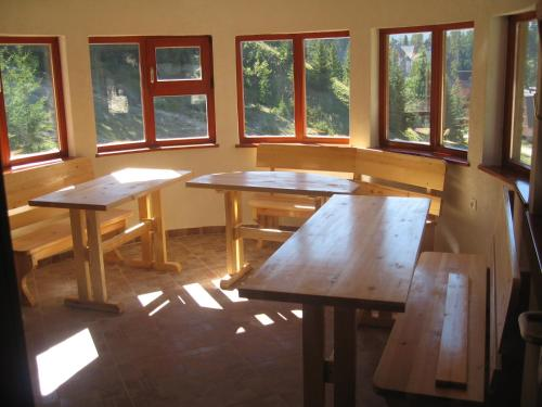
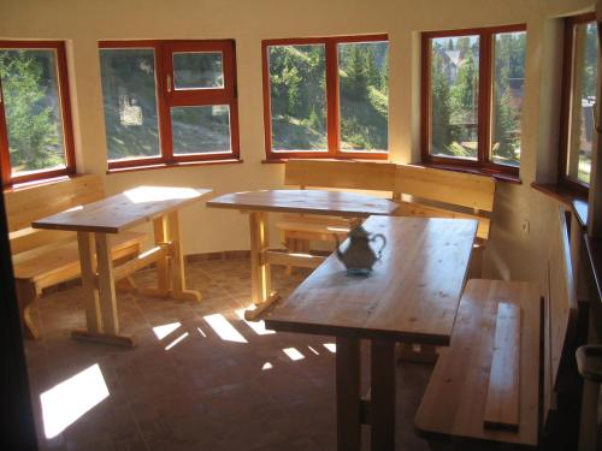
+ teapot (359, 244)
